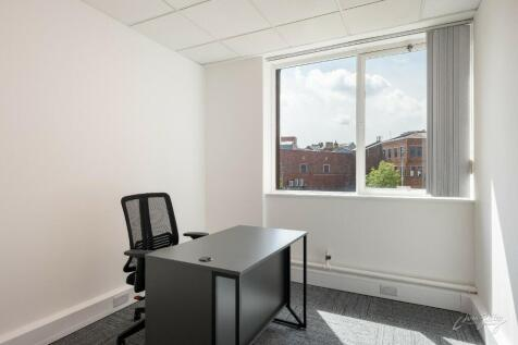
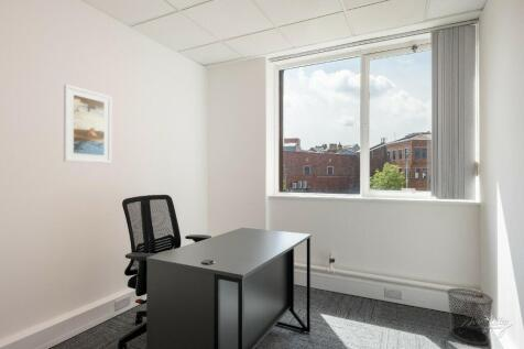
+ waste bin (468, 315)
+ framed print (89, 126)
